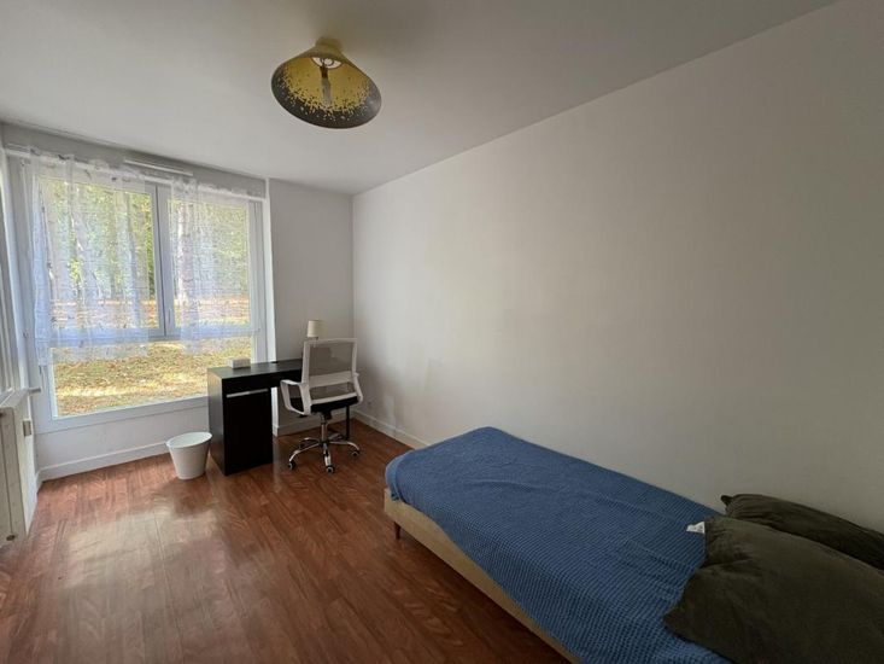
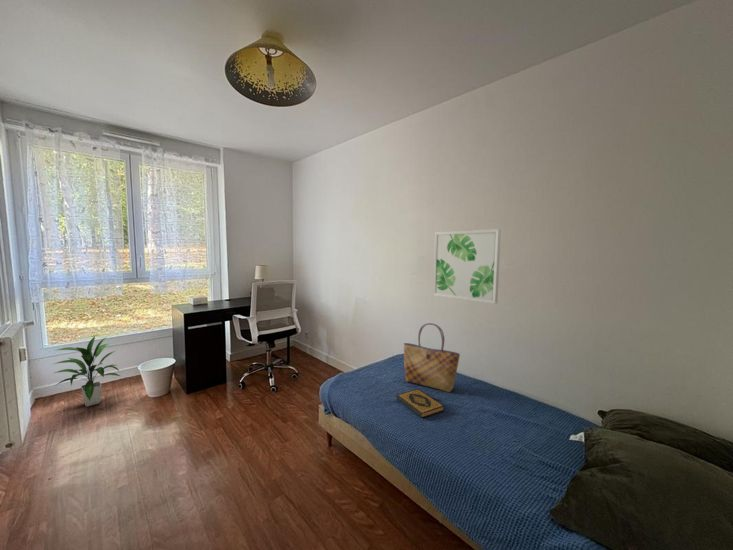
+ wall art (463, 265)
+ tote bag (430, 354)
+ indoor plant (89, 370)
+ hardback book (419, 402)
